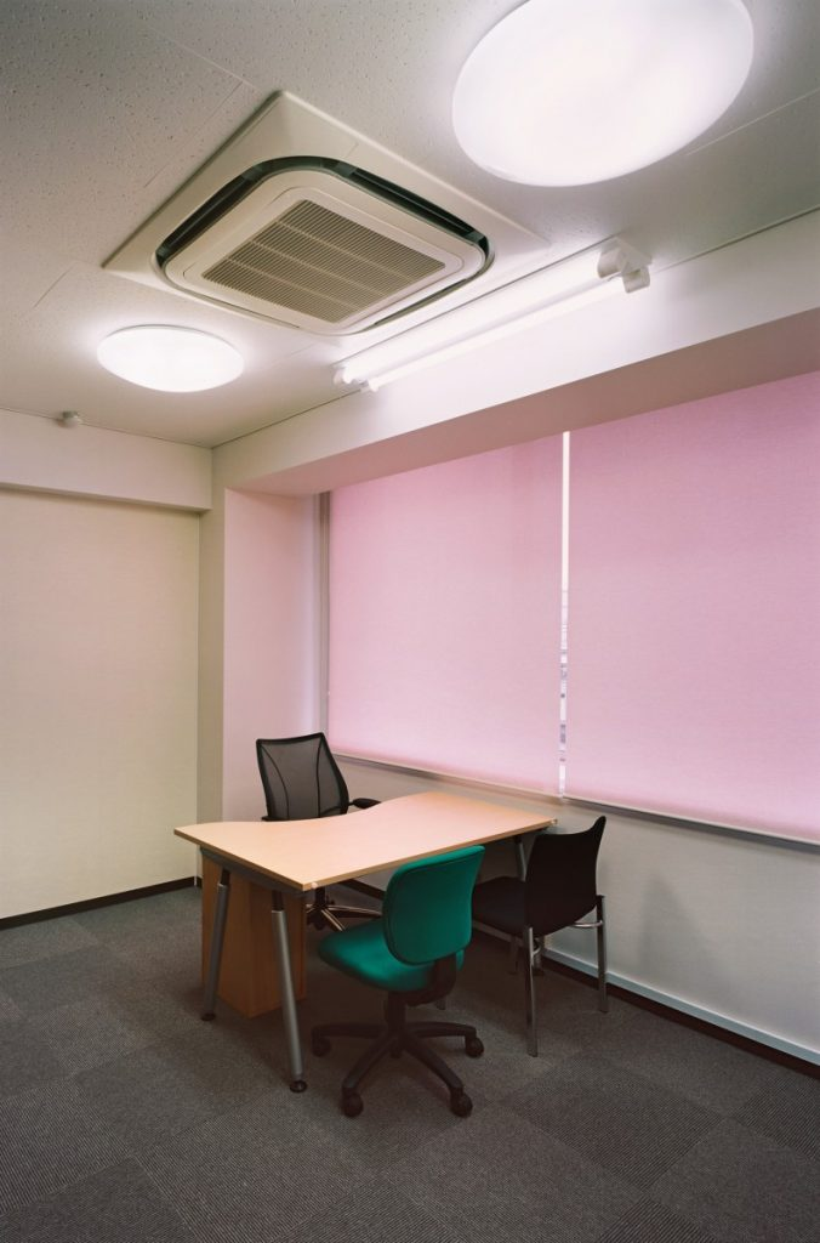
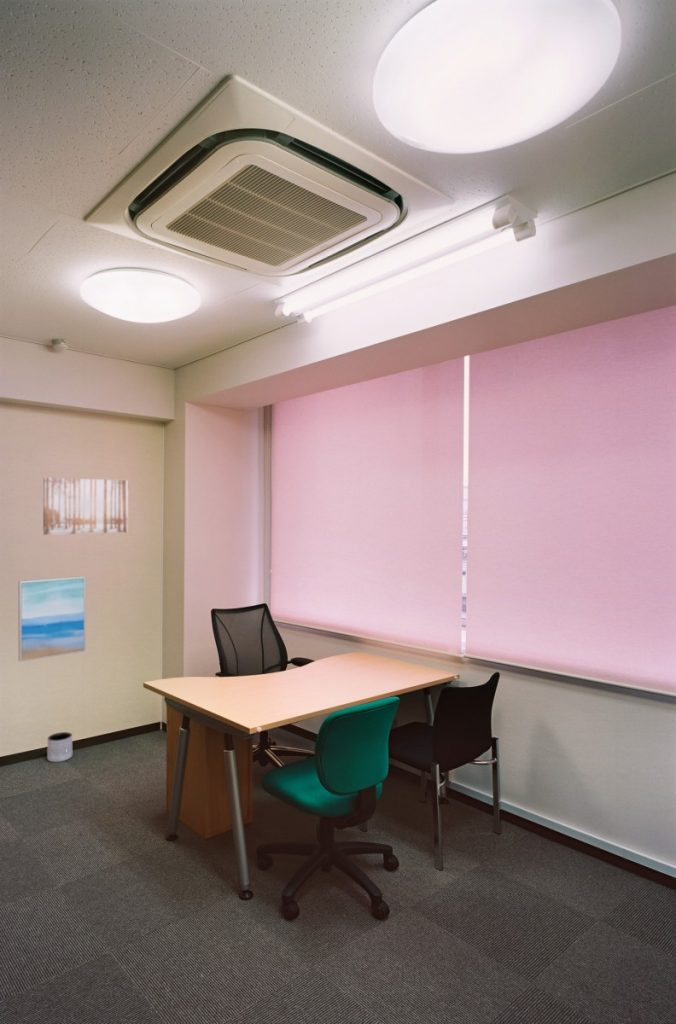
+ wall art (87, 506)
+ wall art (53, 617)
+ planter (59, 747)
